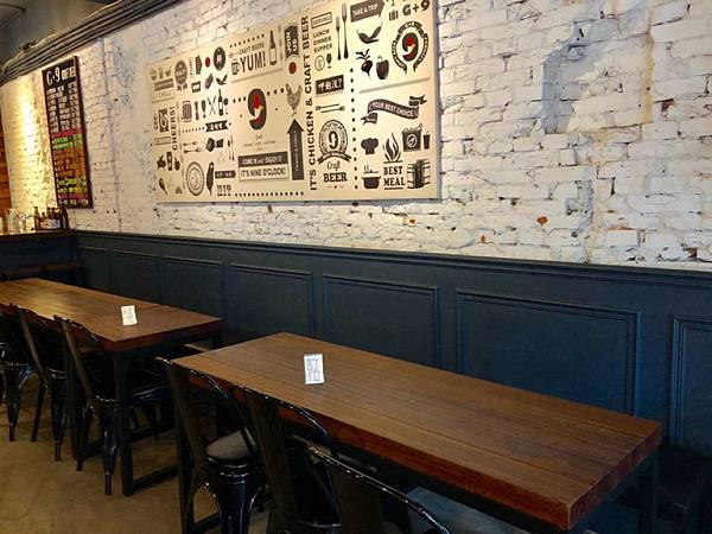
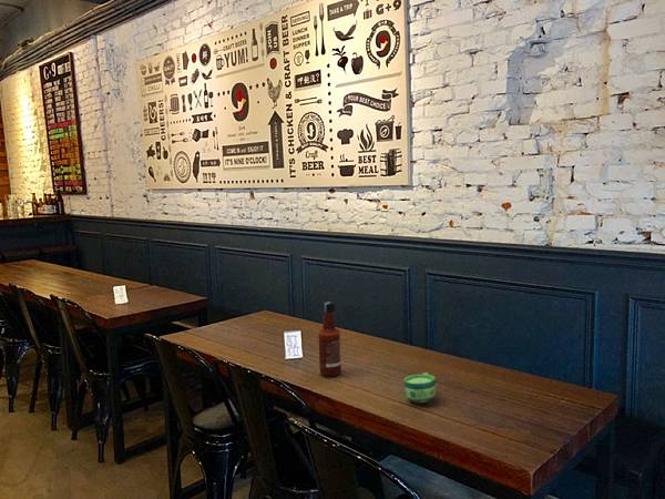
+ cup (420, 386)
+ tabasco sauce (329, 338)
